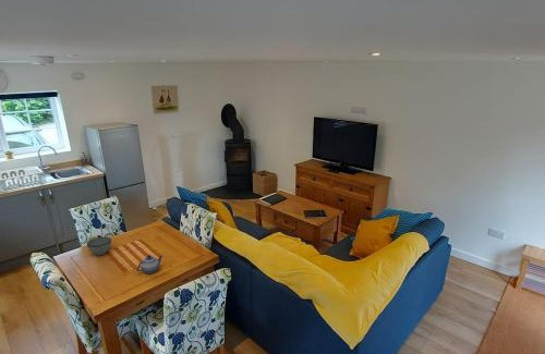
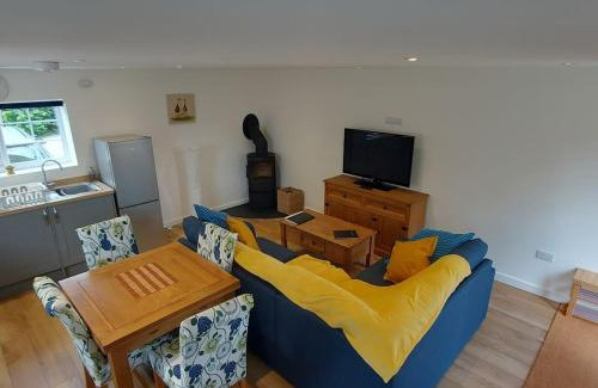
- teapot (149, 263)
- bowl (99, 246)
